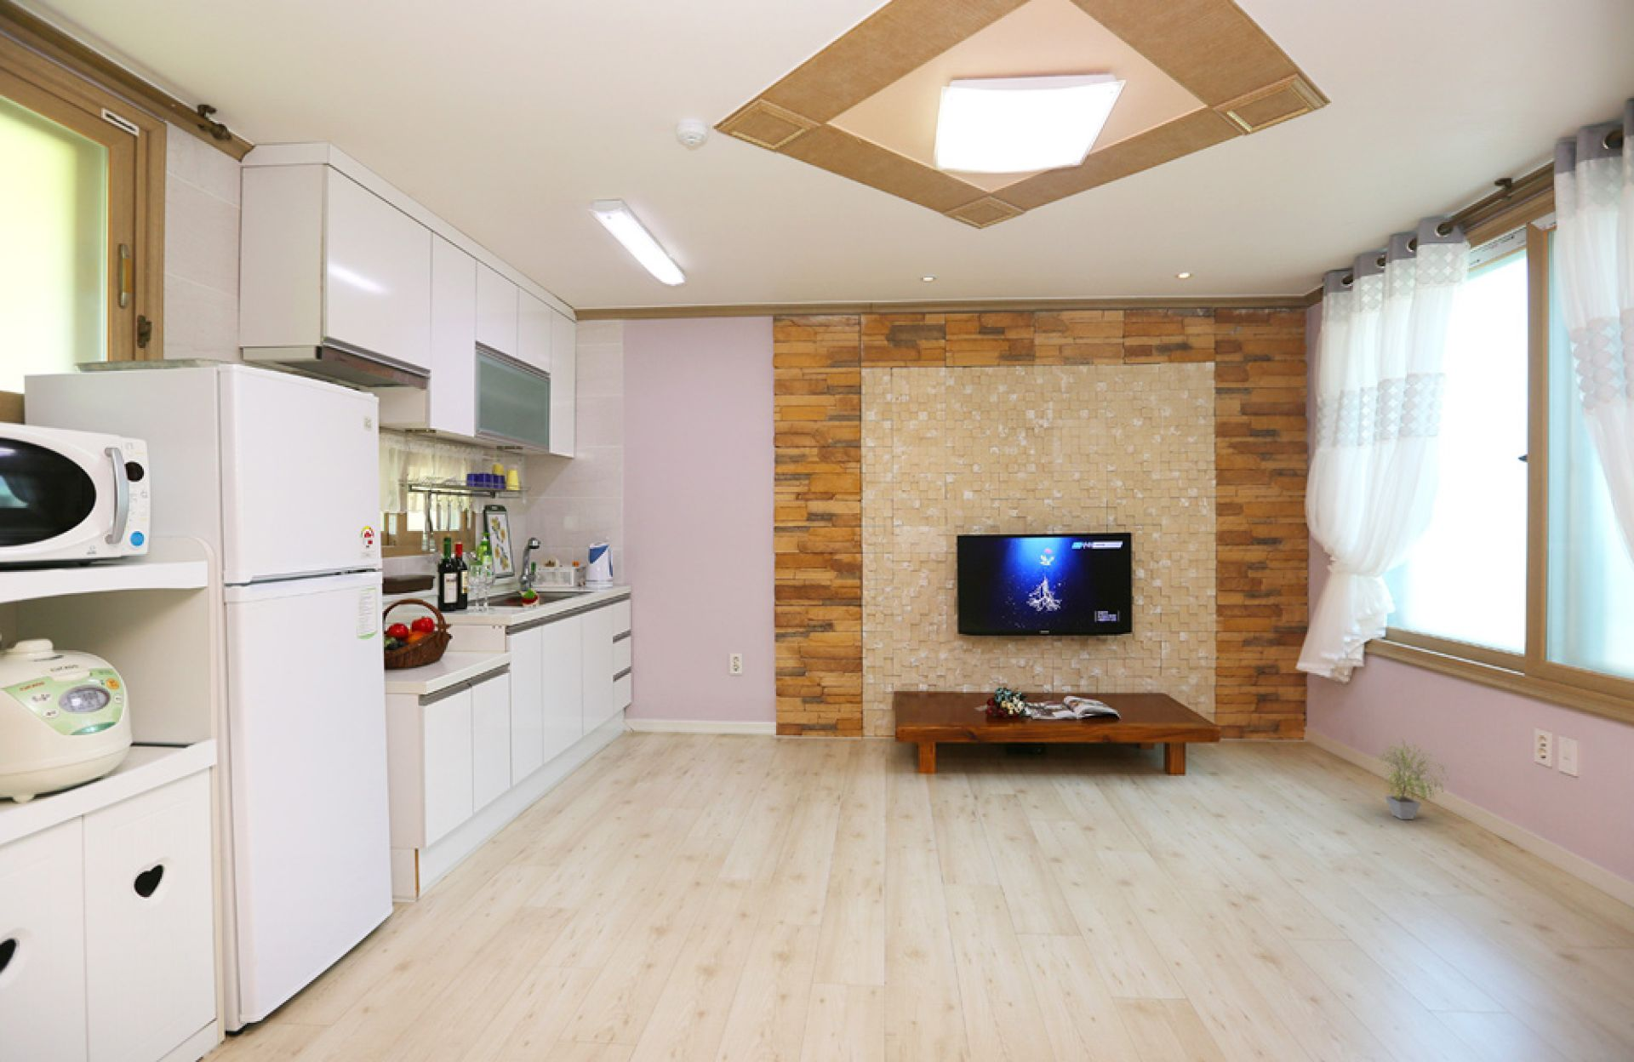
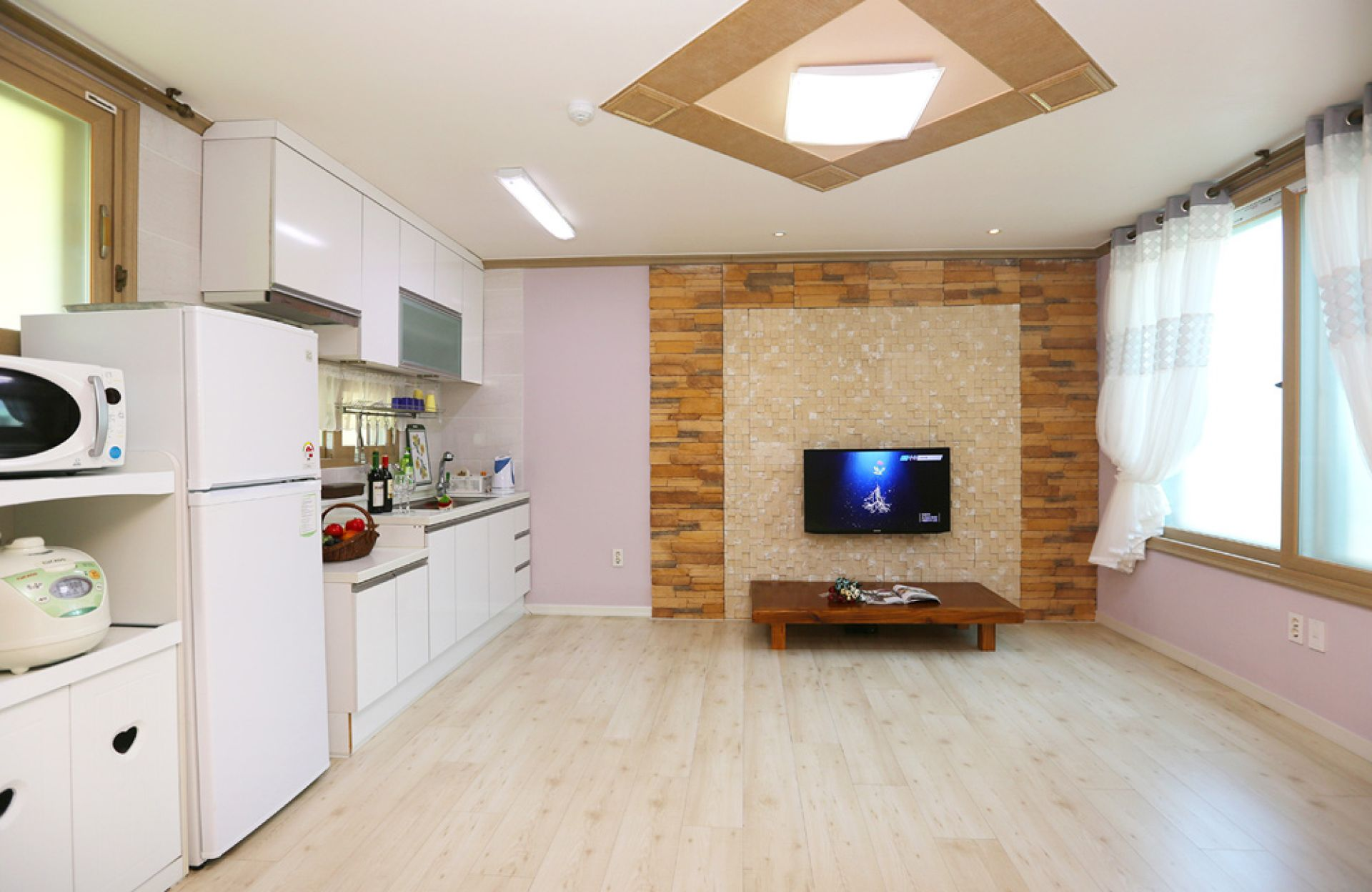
- potted plant (1410, 777)
